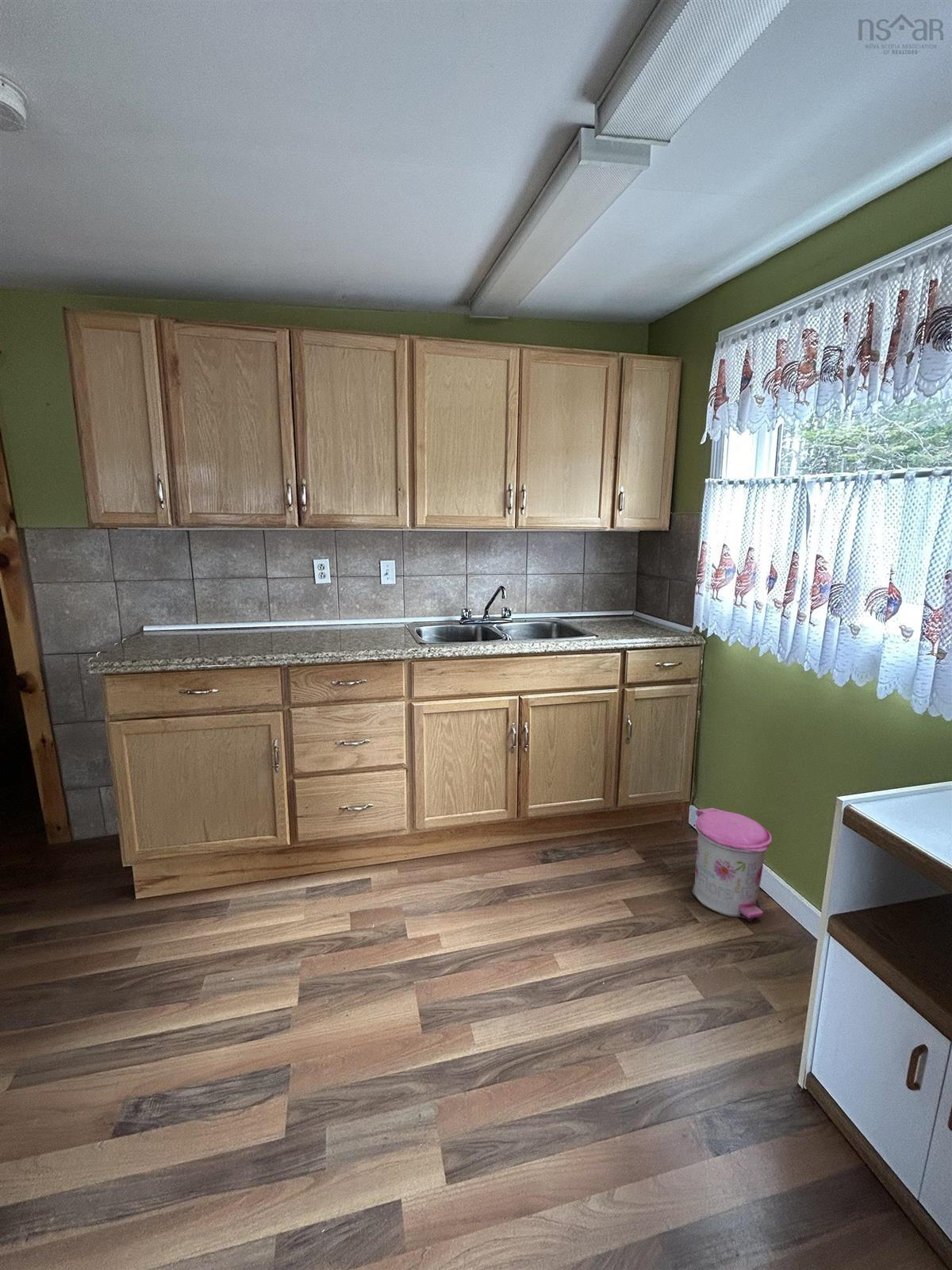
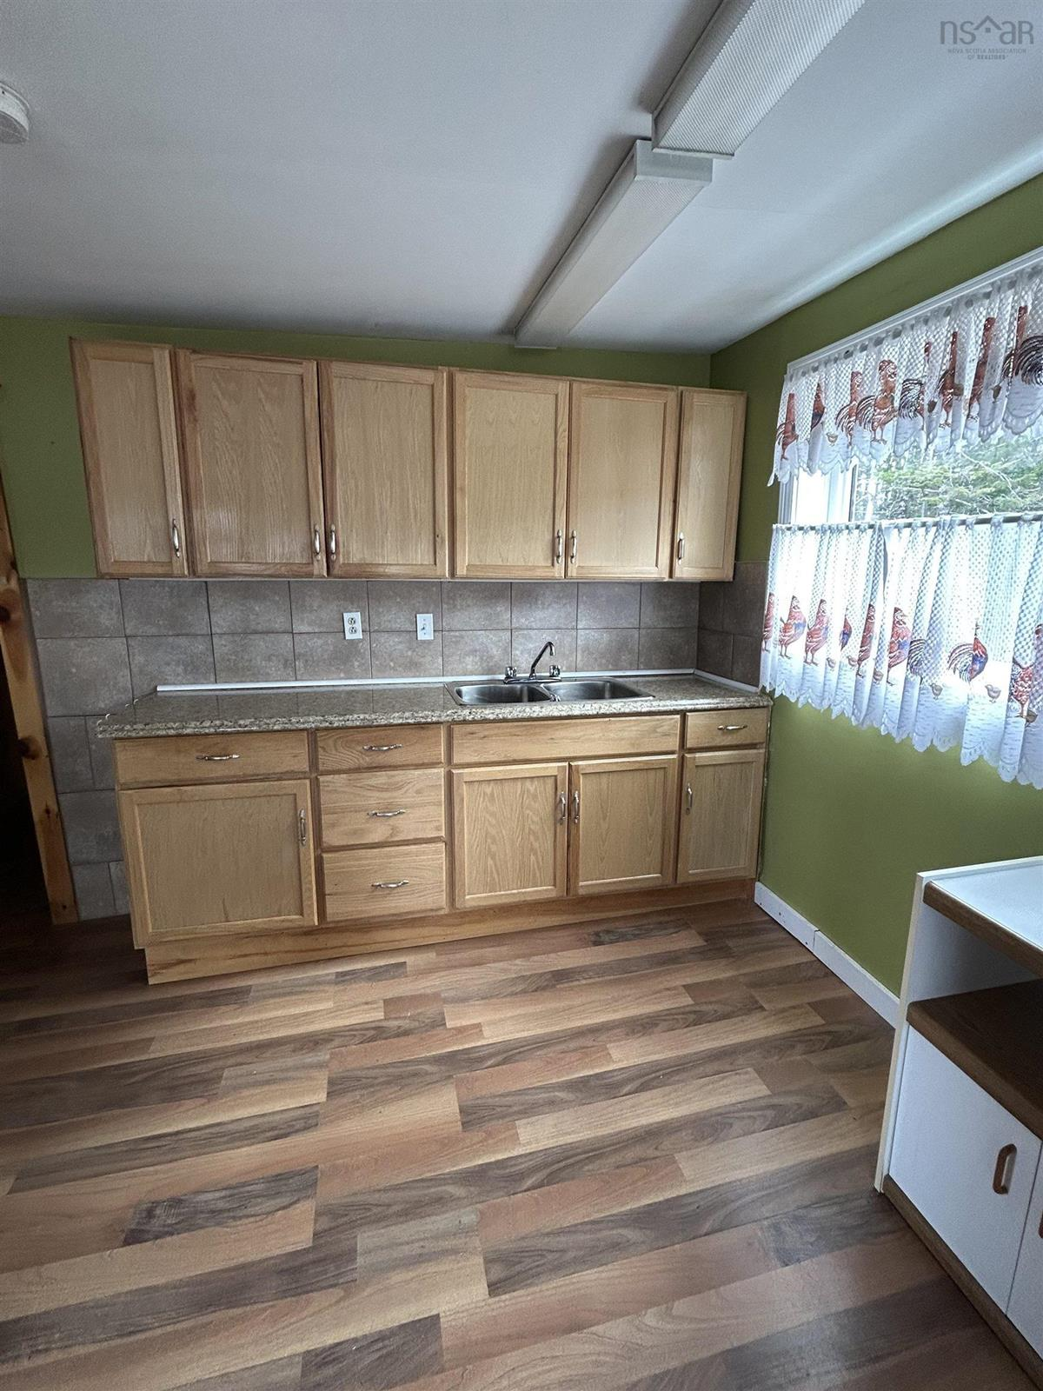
- trash can (728, 860)
